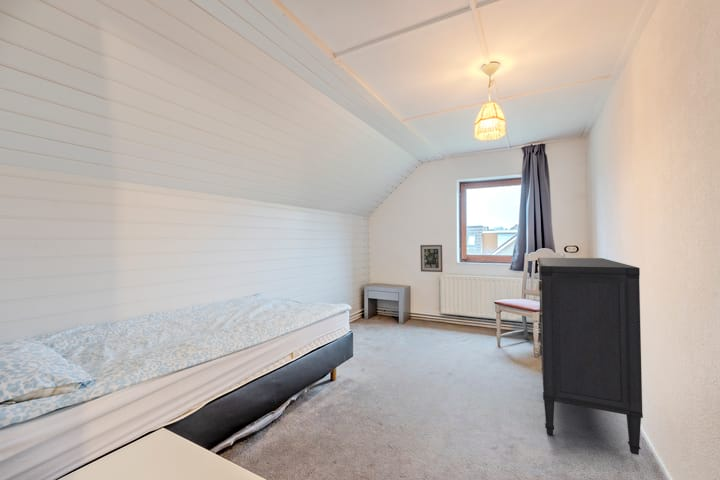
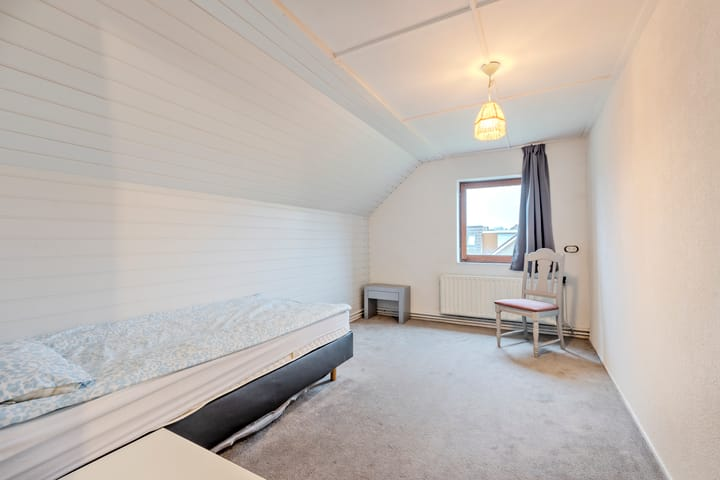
- wall art (431, 258)
- dresser (576, 332)
